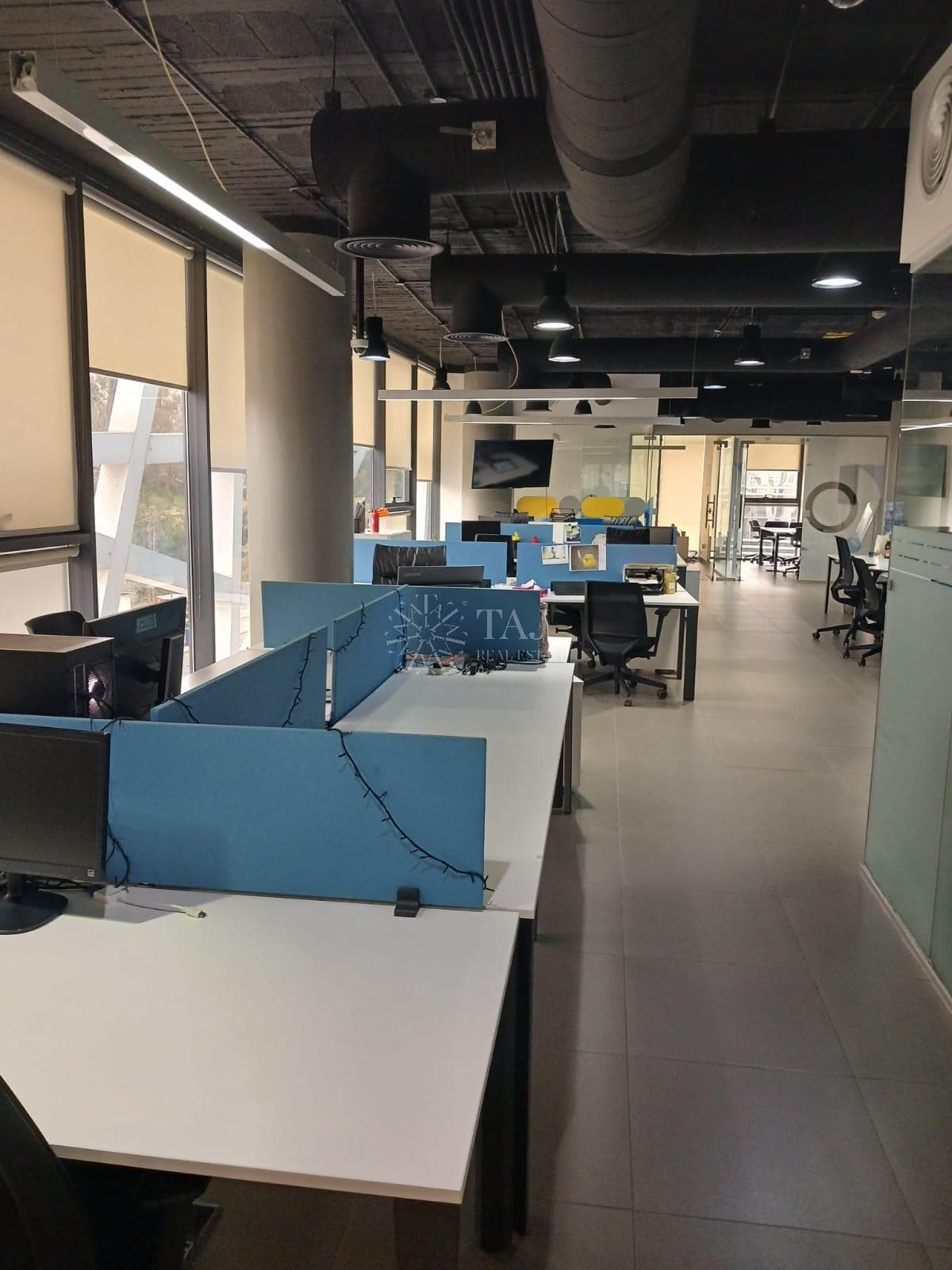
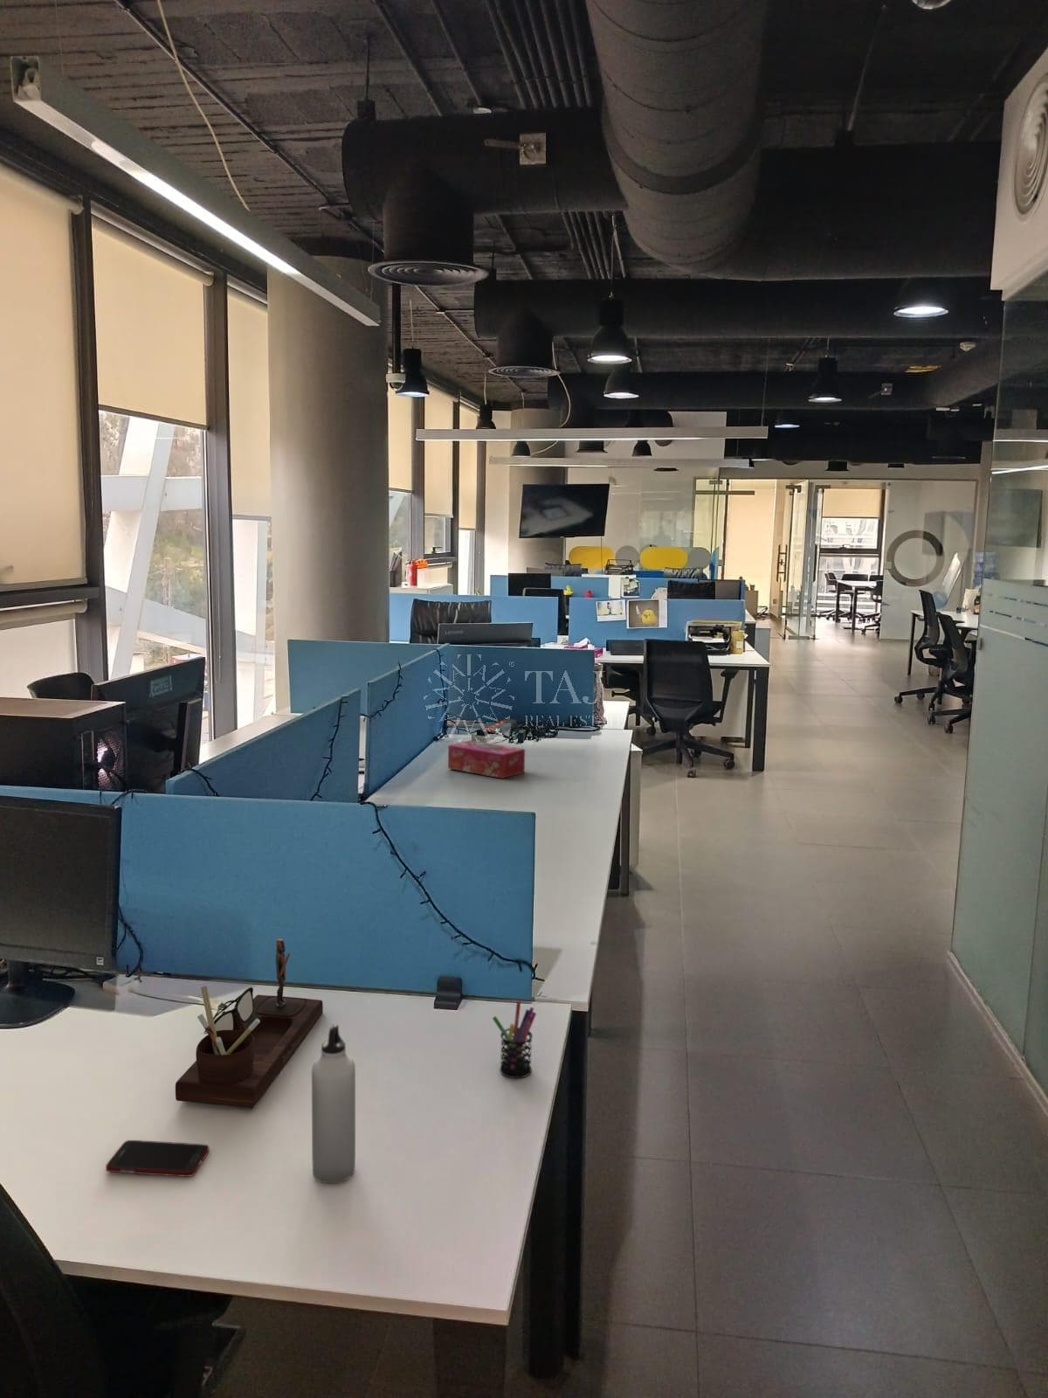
+ pen holder (513, 1038)
+ cell phone (159, 1158)
+ water bottle (334, 1100)
+ tissue box (485, 758)
+ desk organizer (250, 1015)
